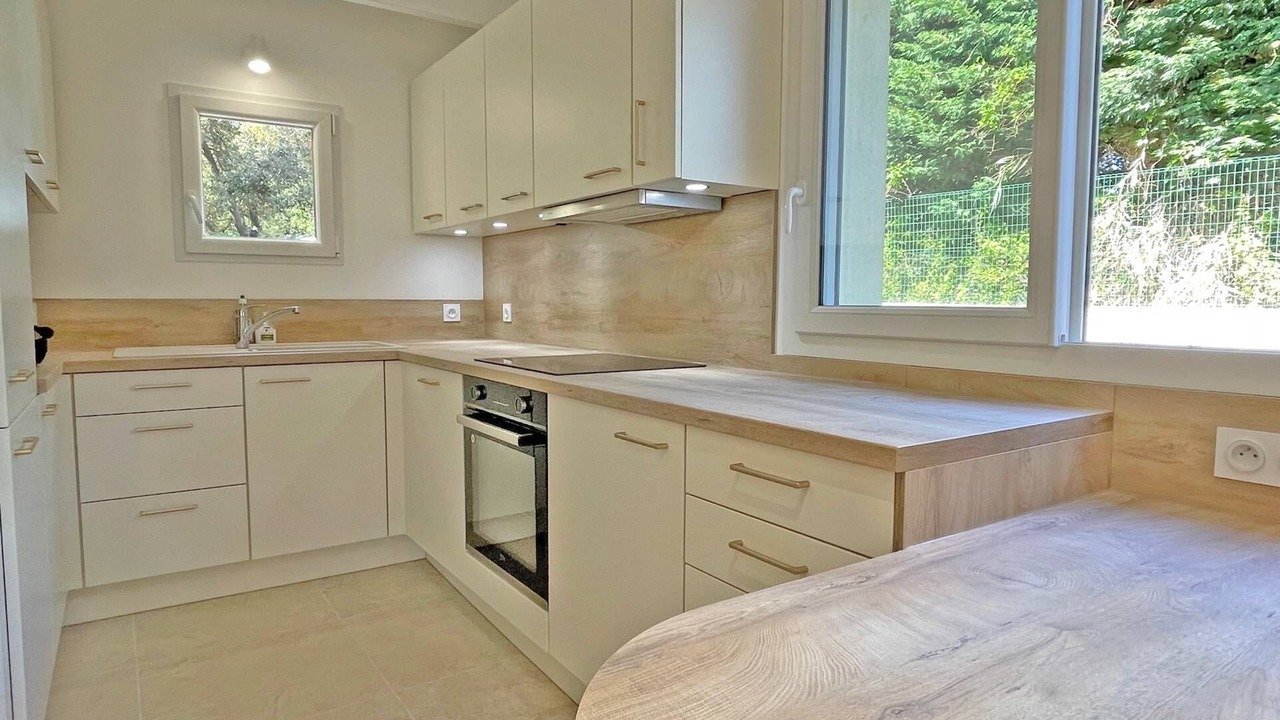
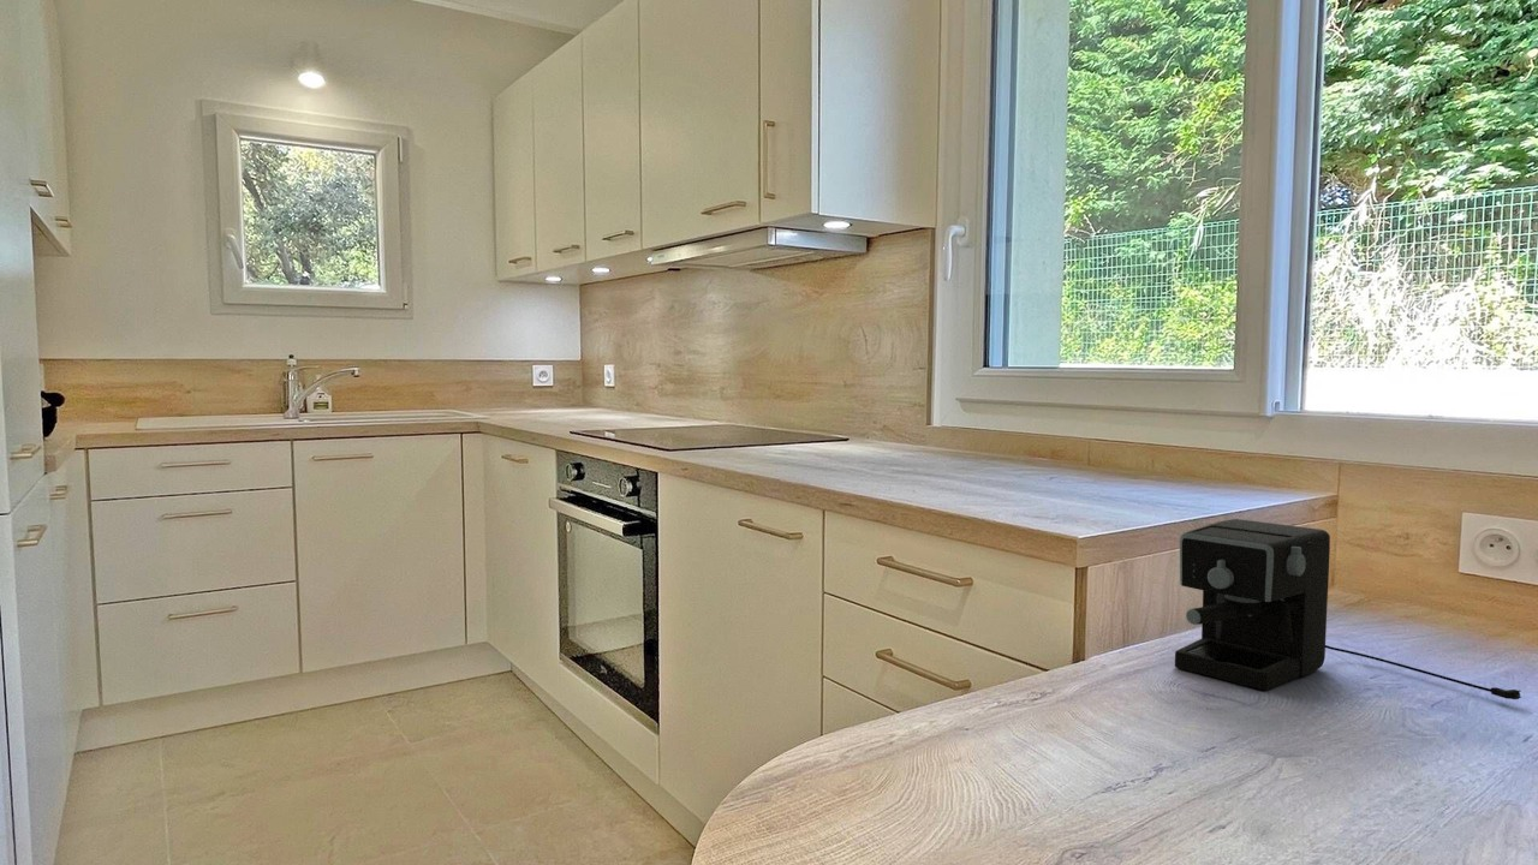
+ coffee maker (1325, 612)
